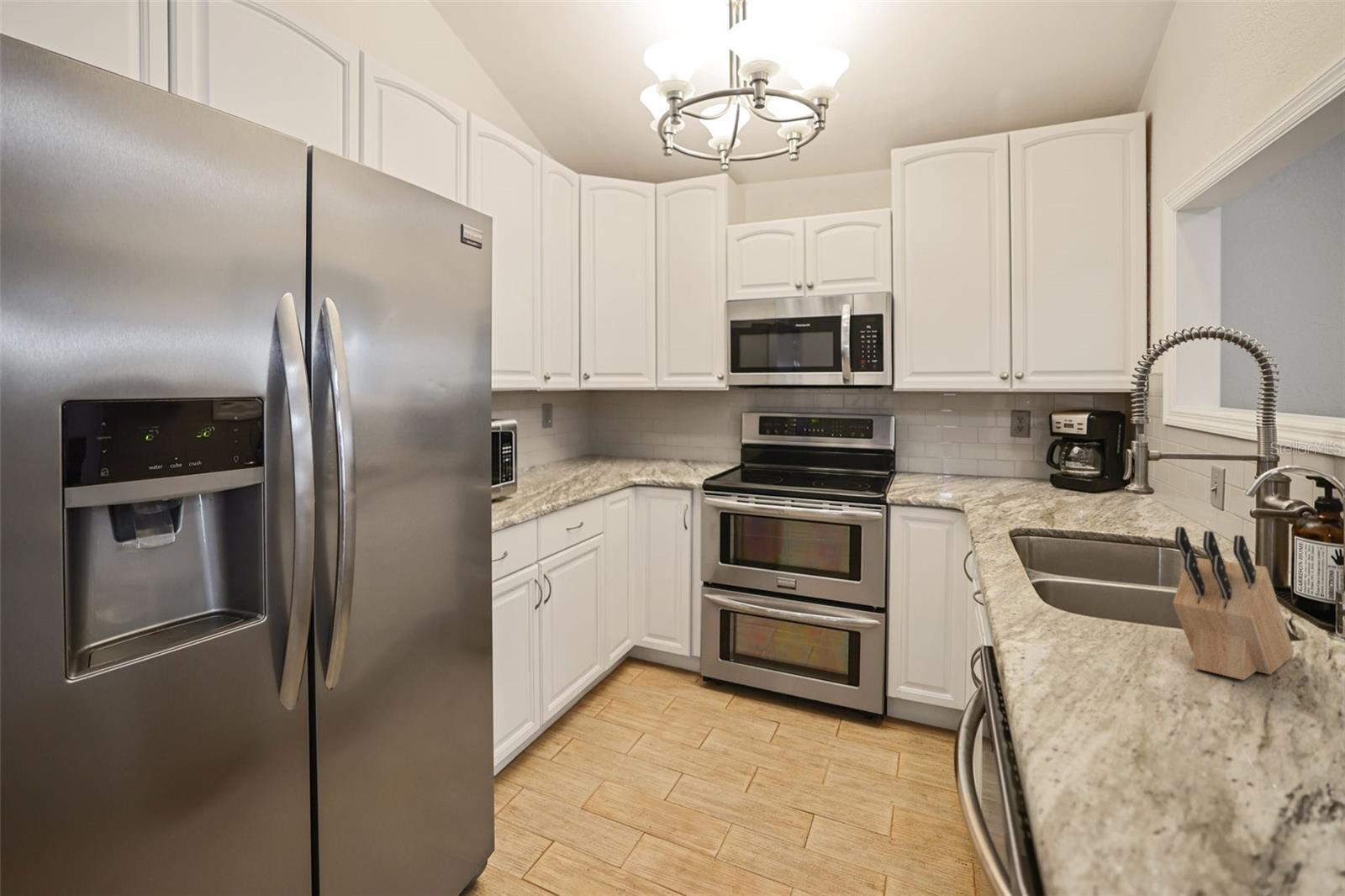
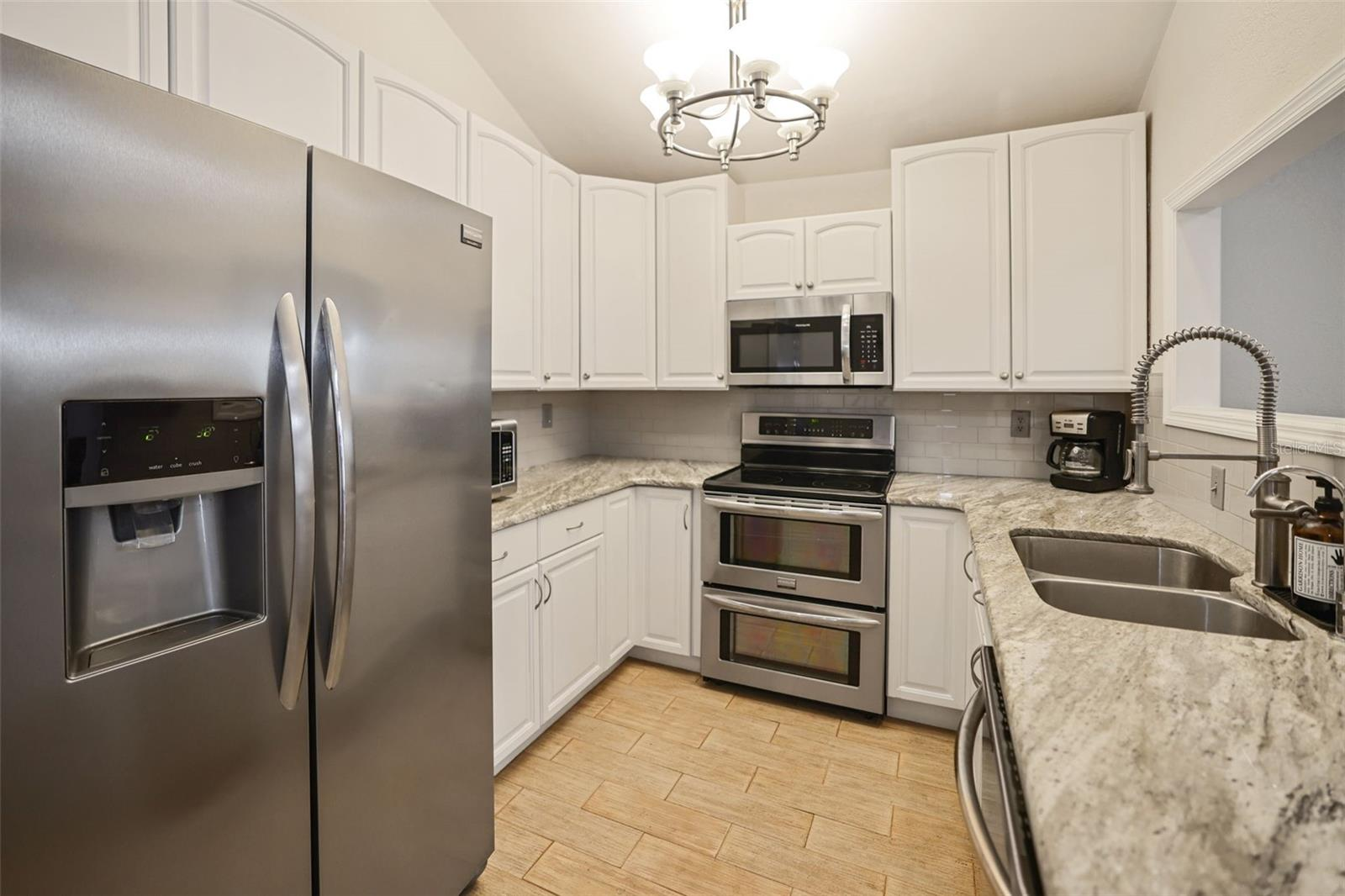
- knife block (1232, 594)
